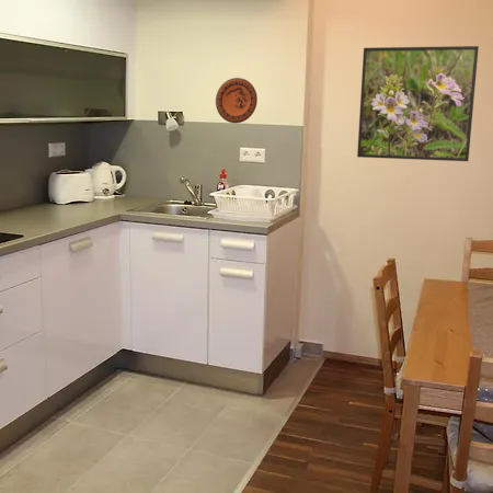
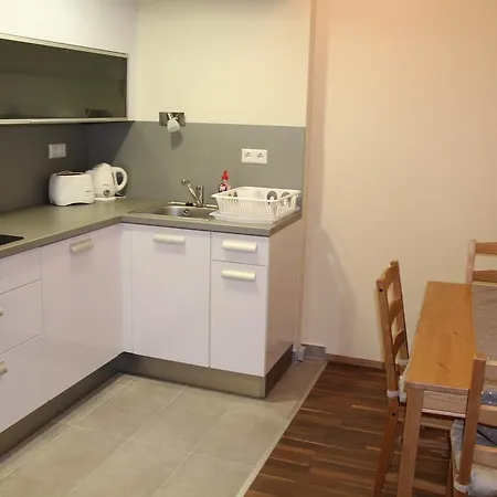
- decorative plate (236, 100)
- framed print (415, 103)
